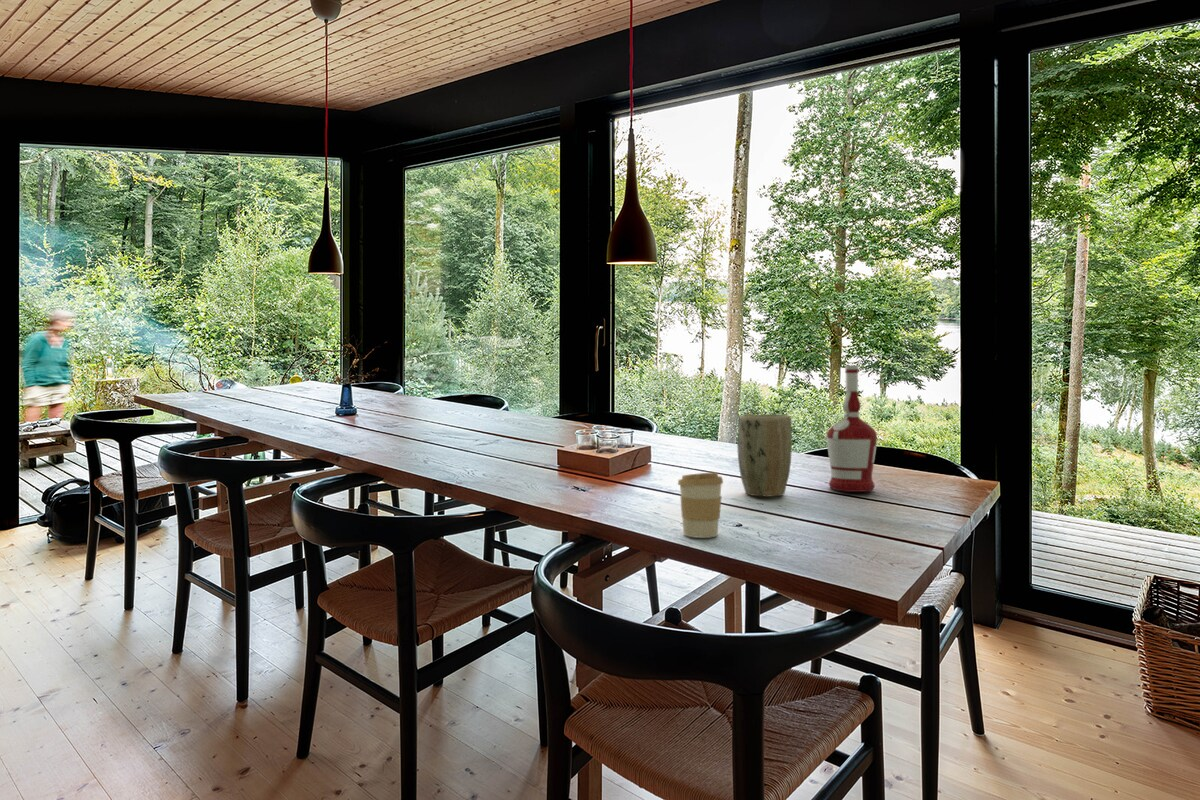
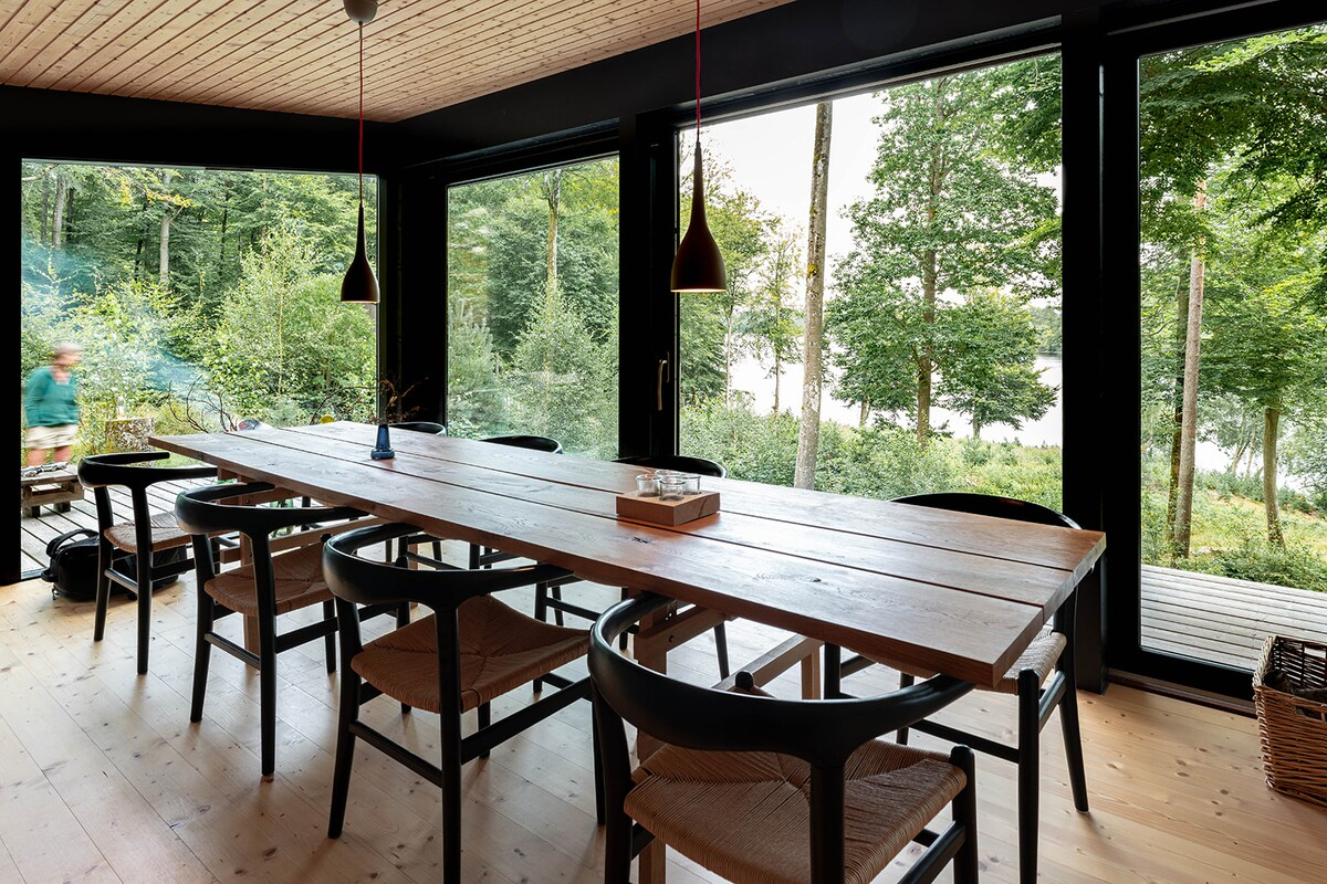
- alcohol (851, 427)
- coffee cup (700, 503)
- plant pot (764, 454)
